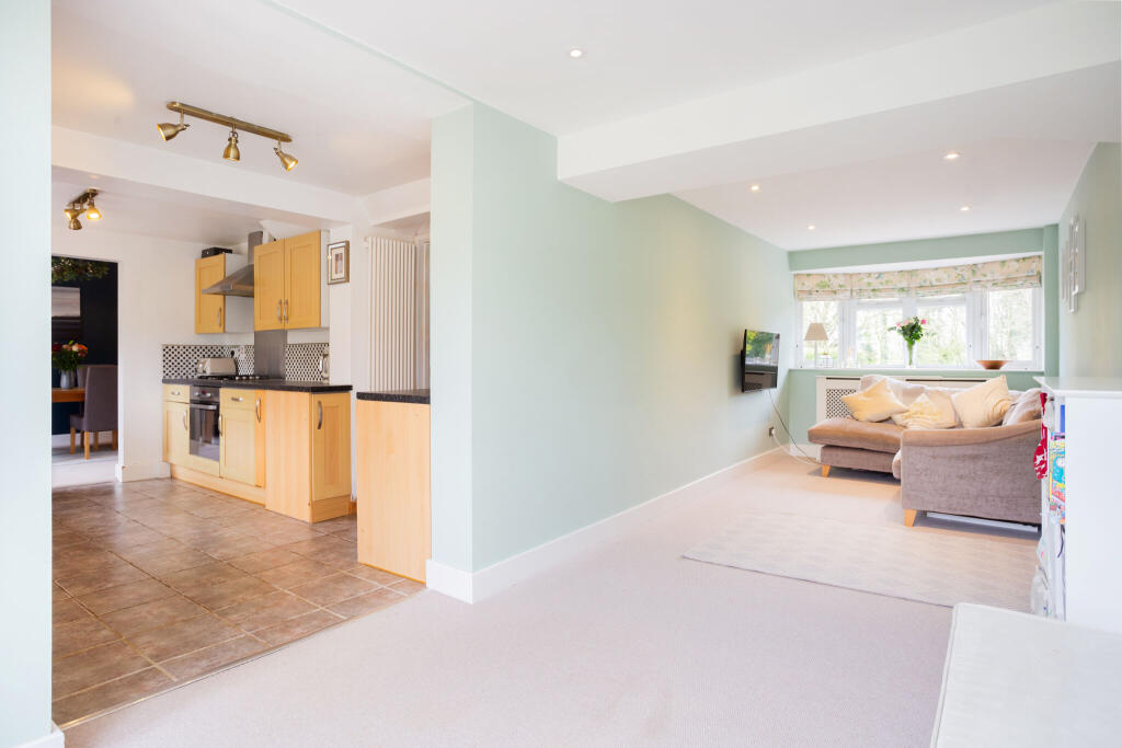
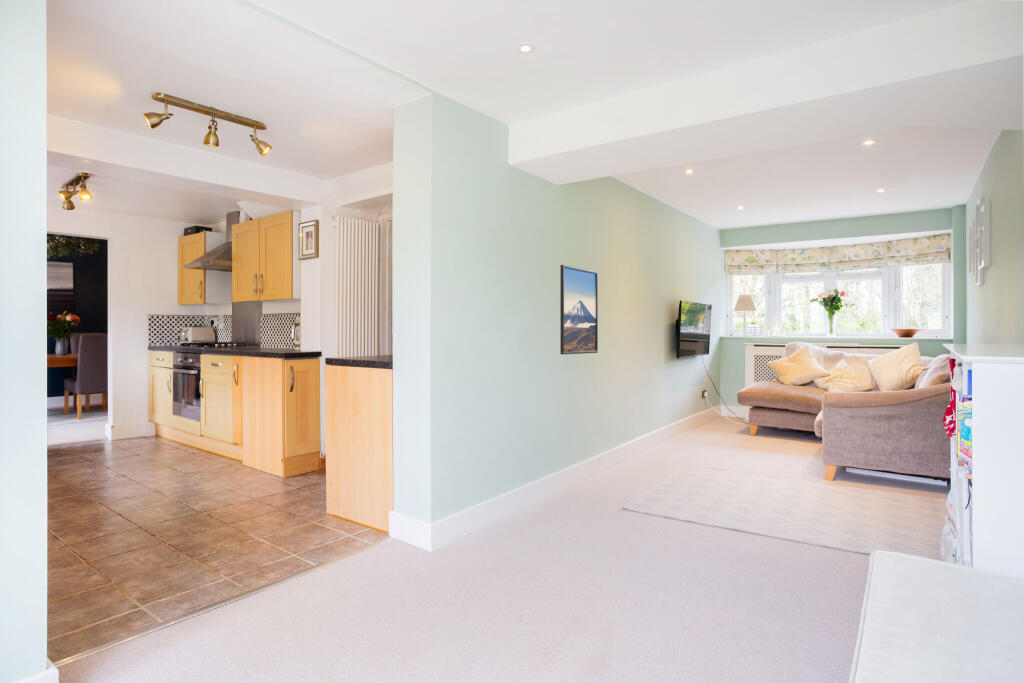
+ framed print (580, 311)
